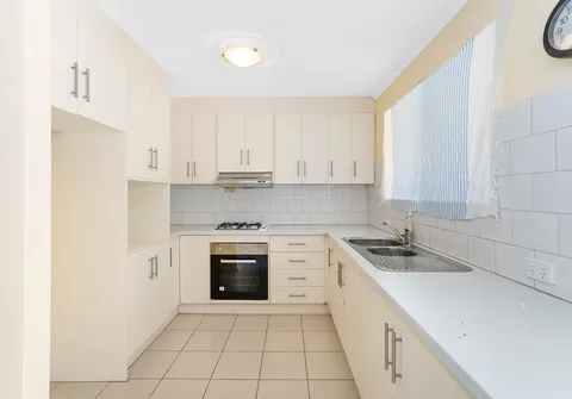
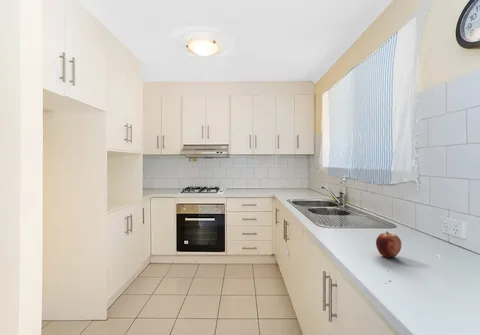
+ apple (388, 244)
